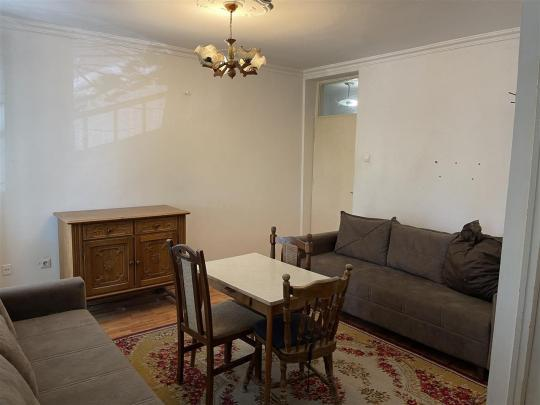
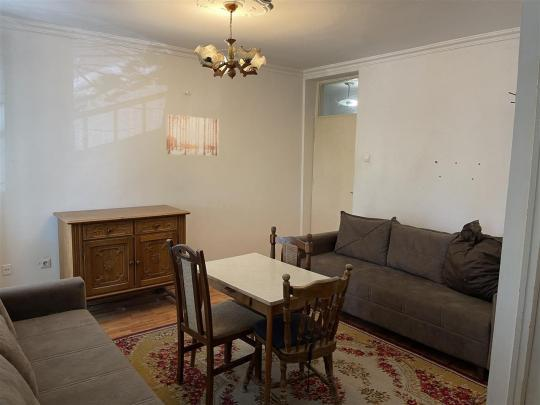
+ wall art (193, 136)
